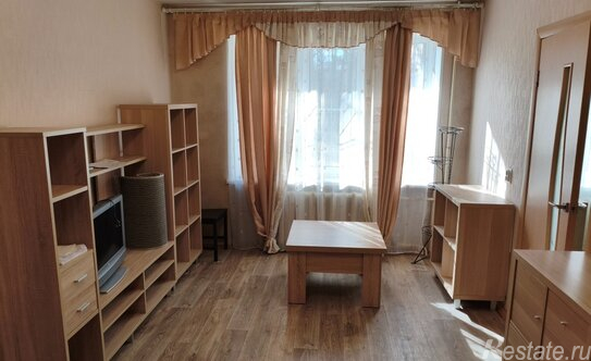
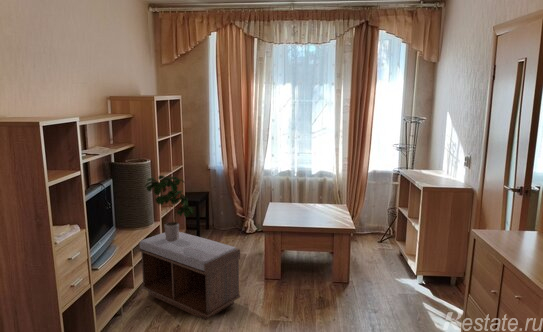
+ bench (188, 270)
+ potted plant (170, 208)
